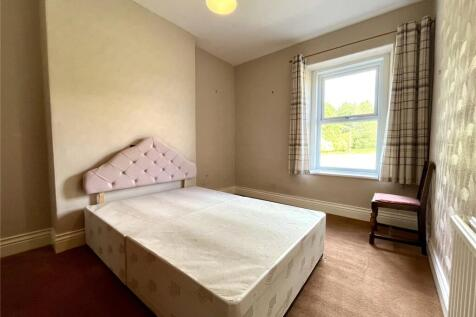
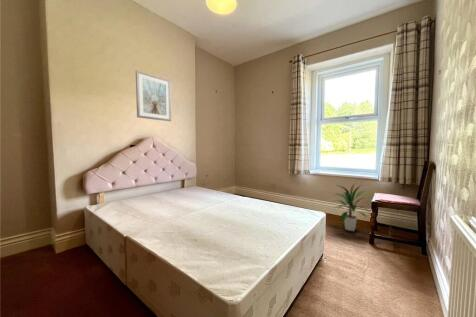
+ picture frame (154, 97)
+ indoor plant (349, 205)
